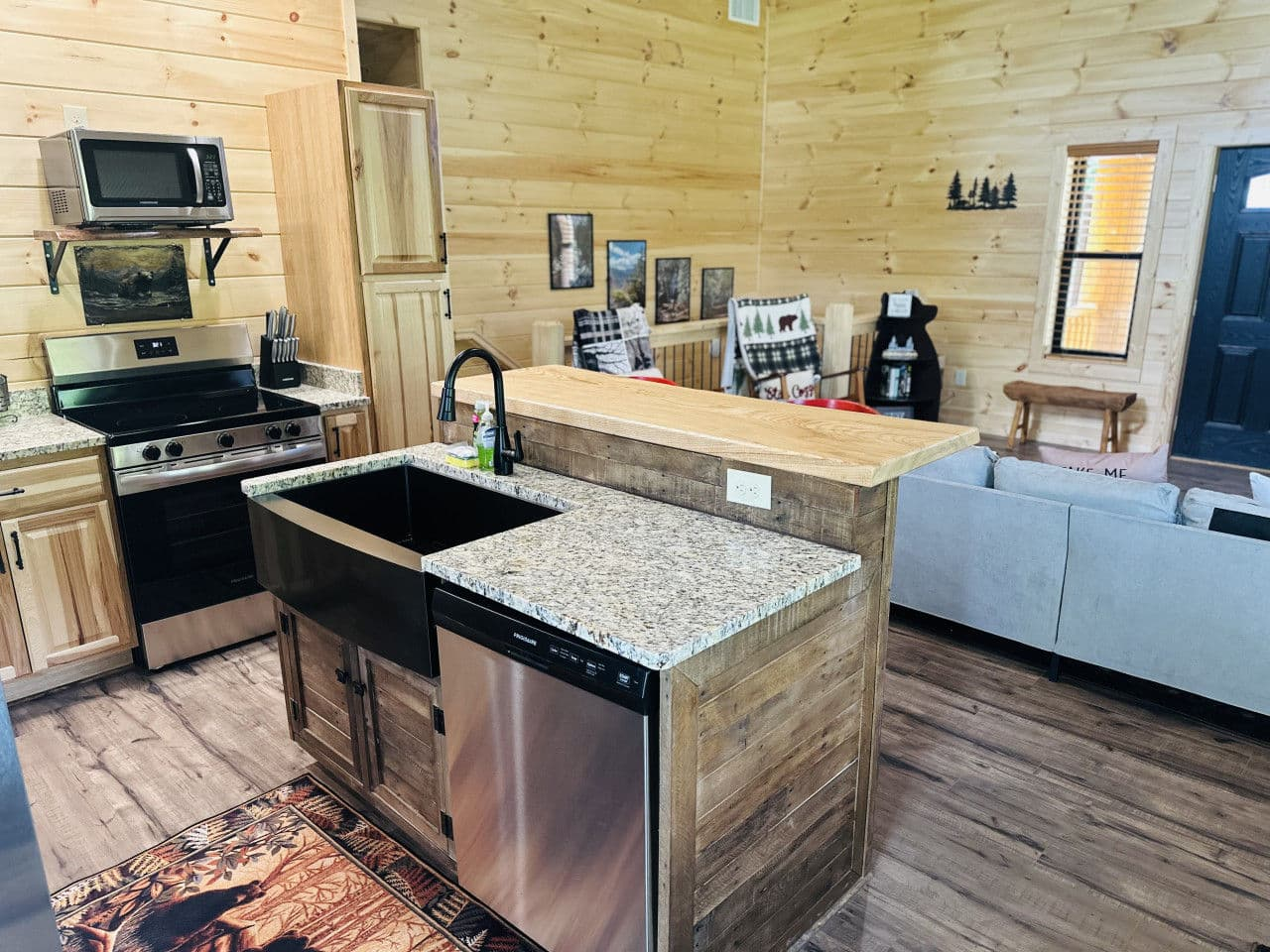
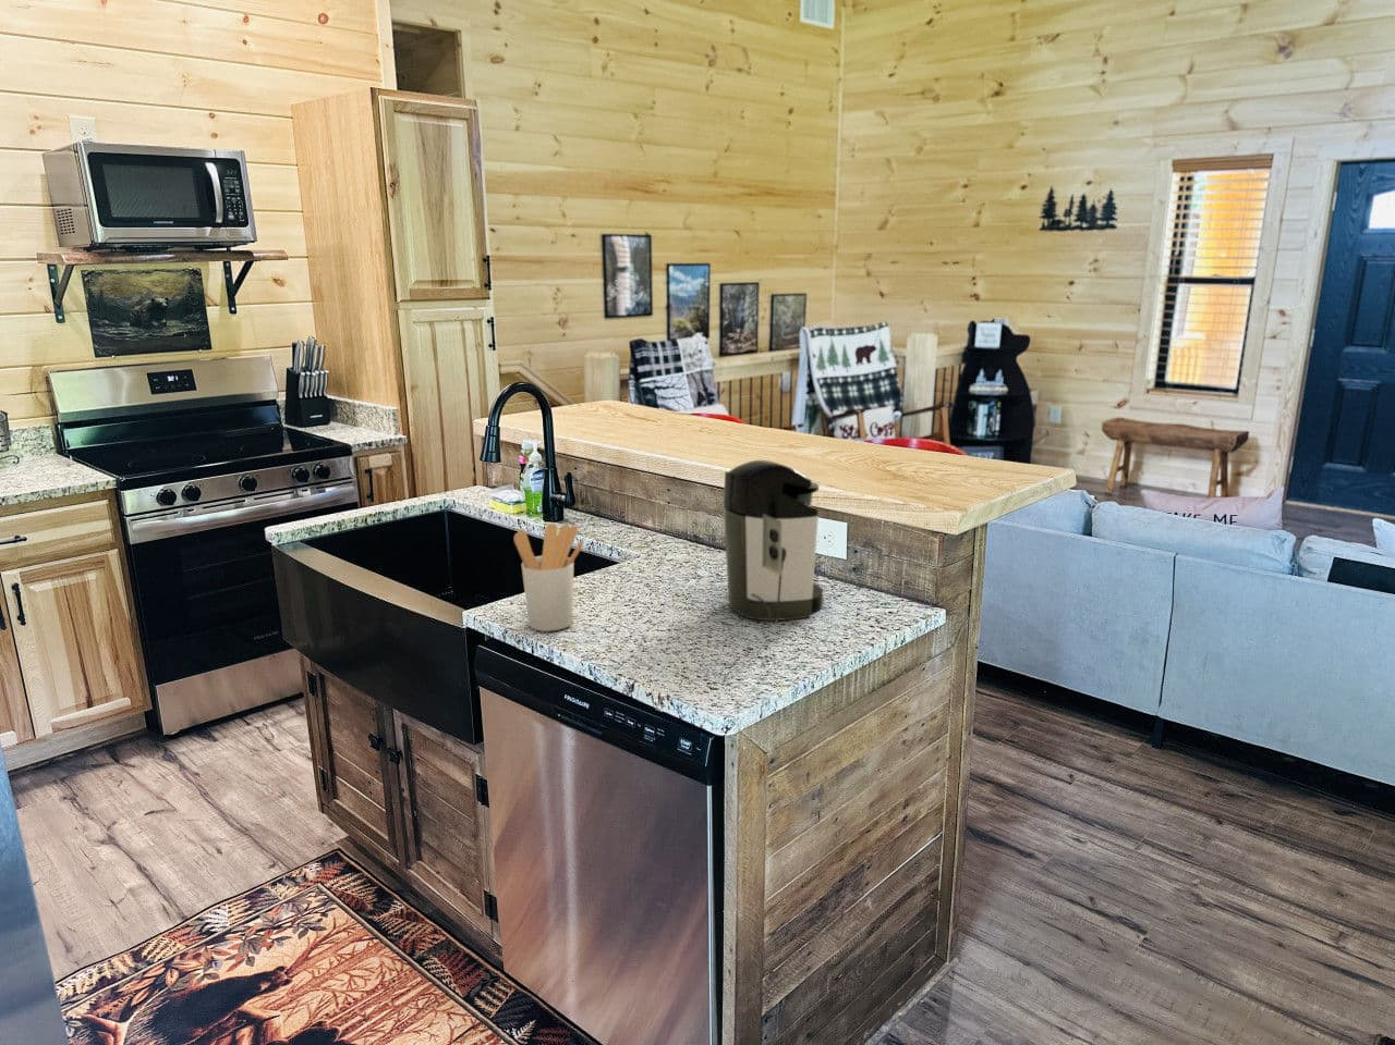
+ utensil holder (553, 574)
+ coffee maker (784, 542)
